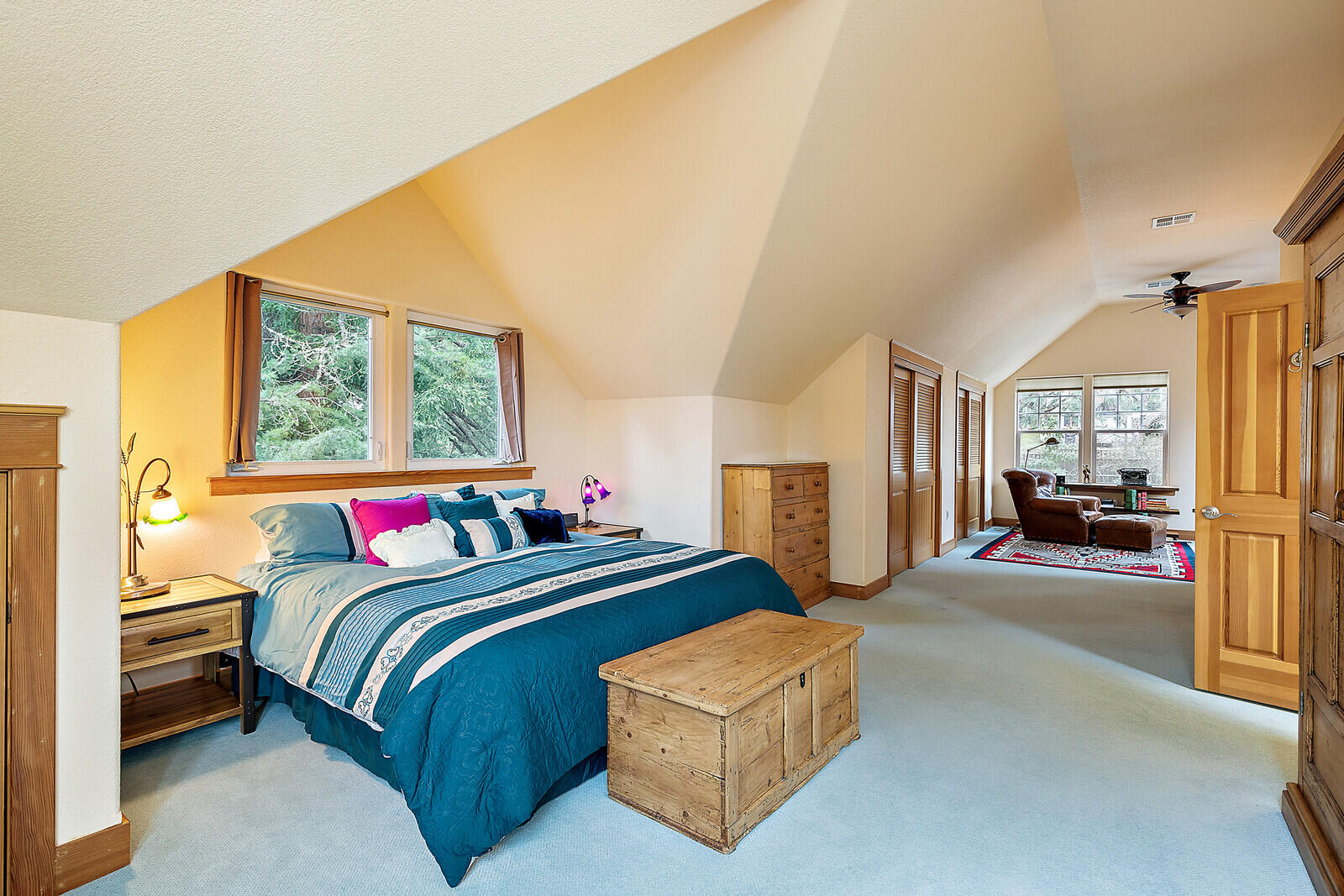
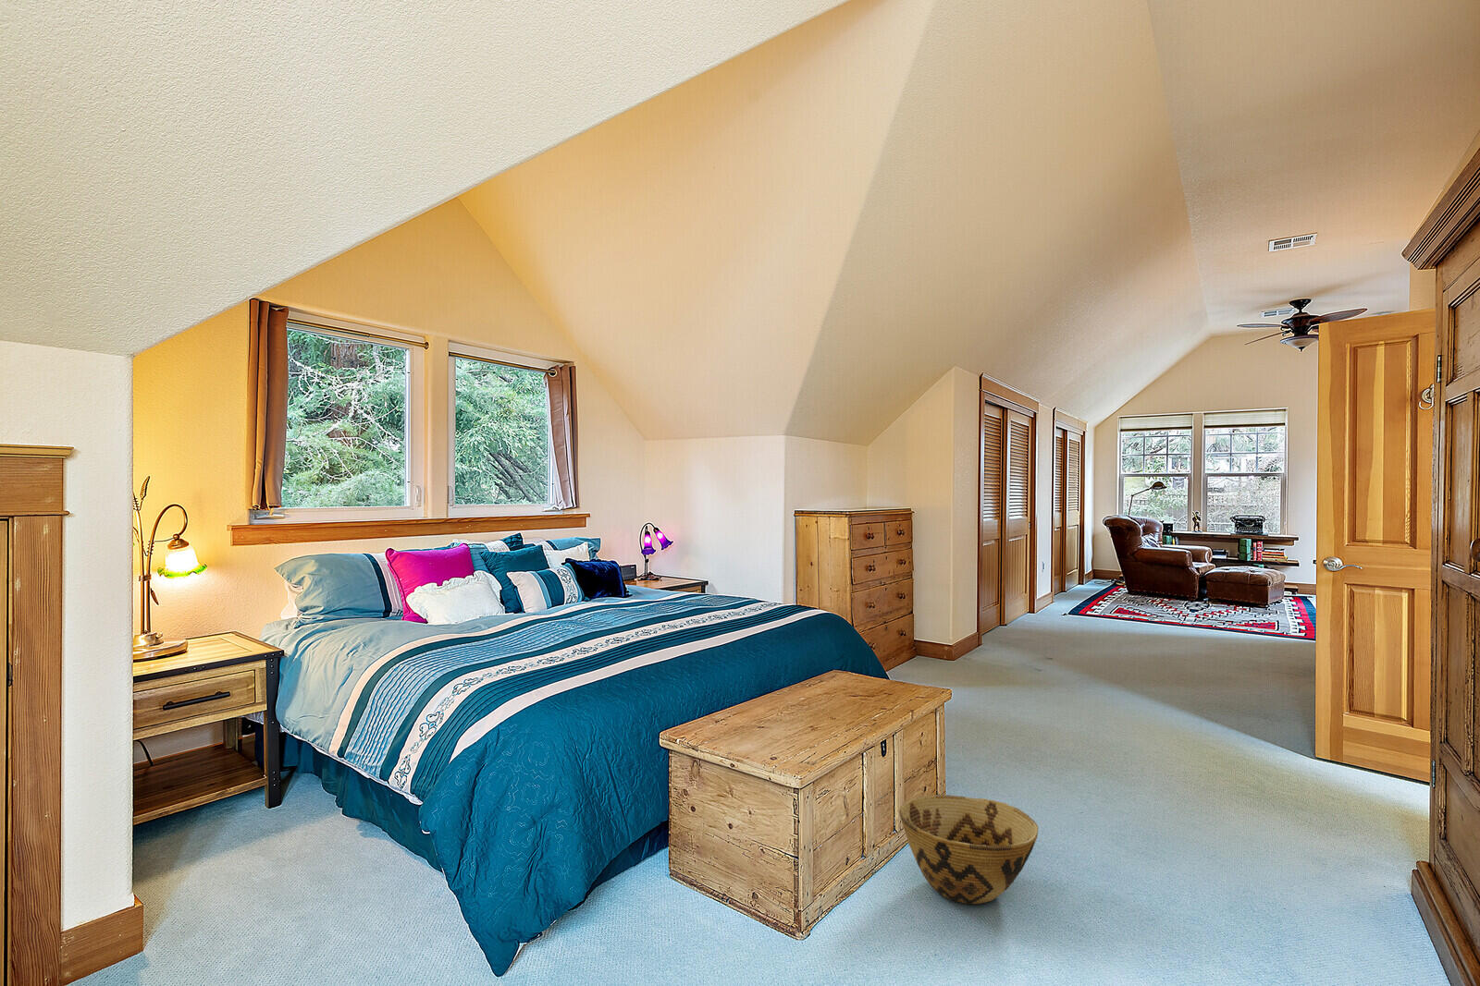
+ woven basket (967, 850)
